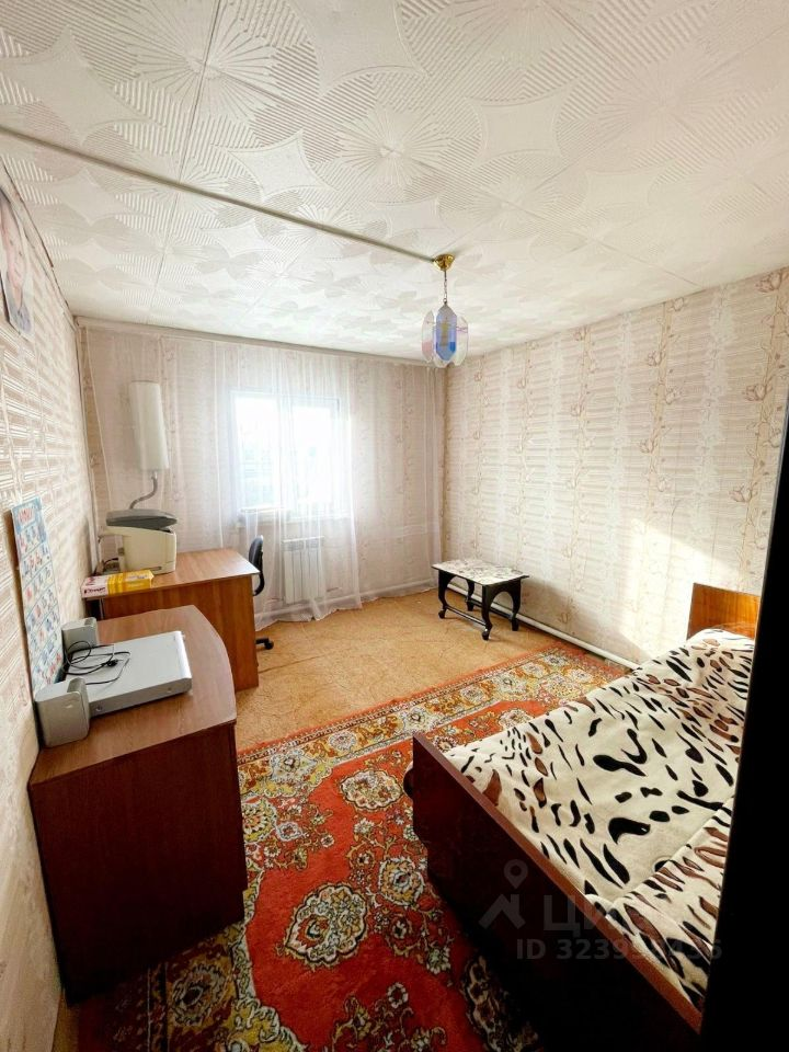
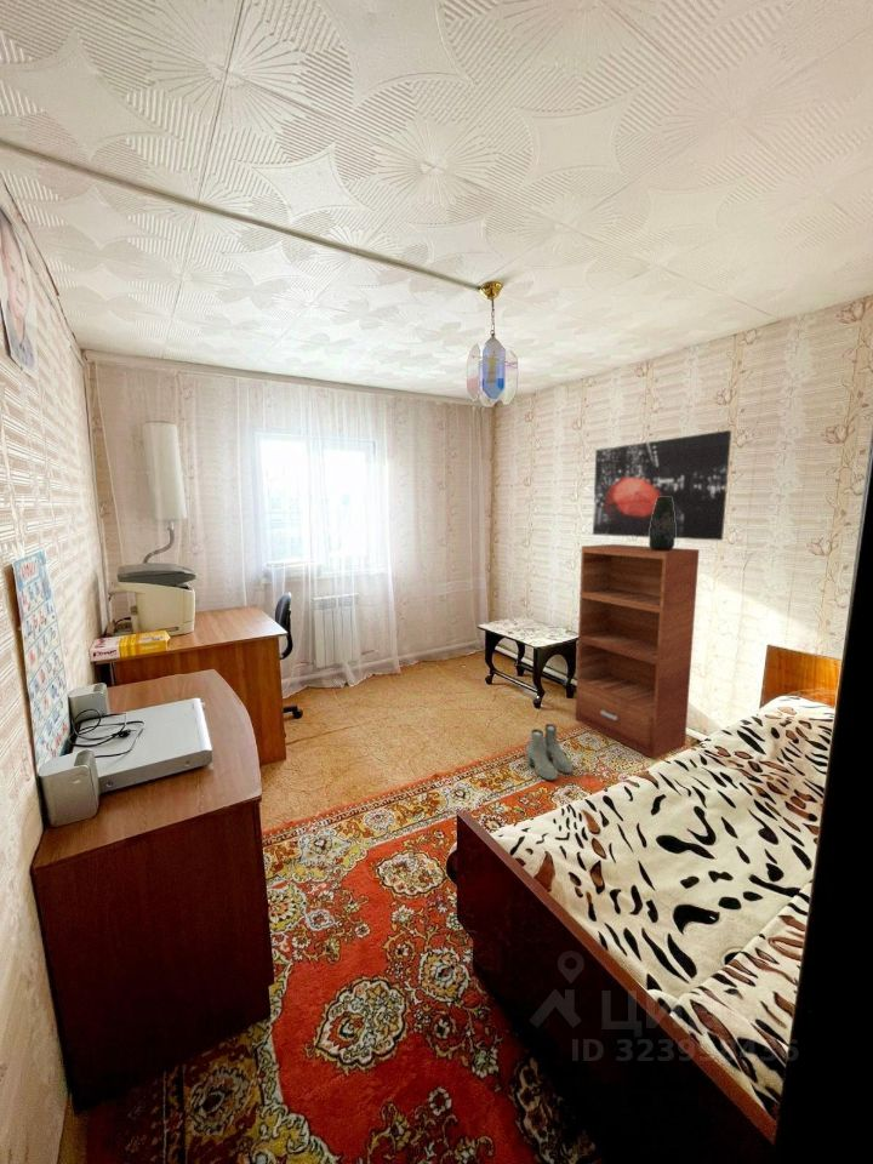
+ bookshelf (629, 643)
+ wall art (652, 490)
+ boots (548, 749)
+ vase (662, 523)
